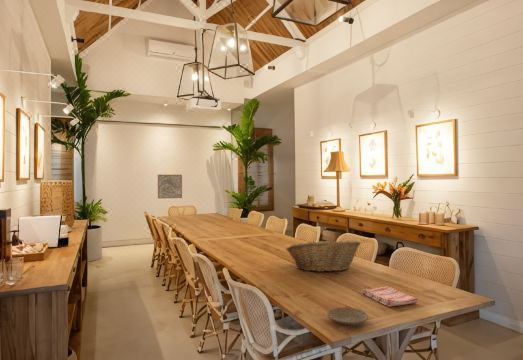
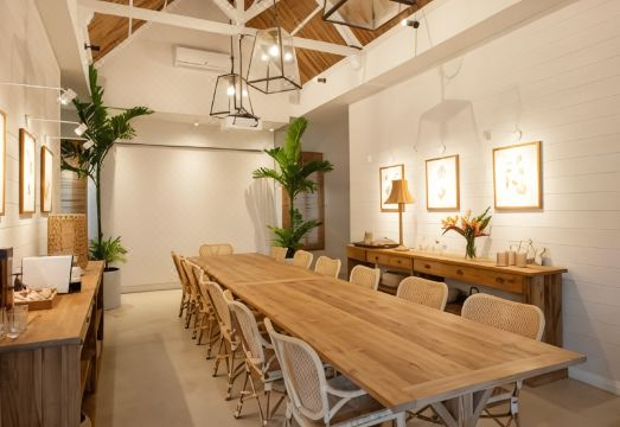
- wall art (170, 186)
- dish towel (388, 294)
- fruit basket (323, 252)
- plate (347, 317)
